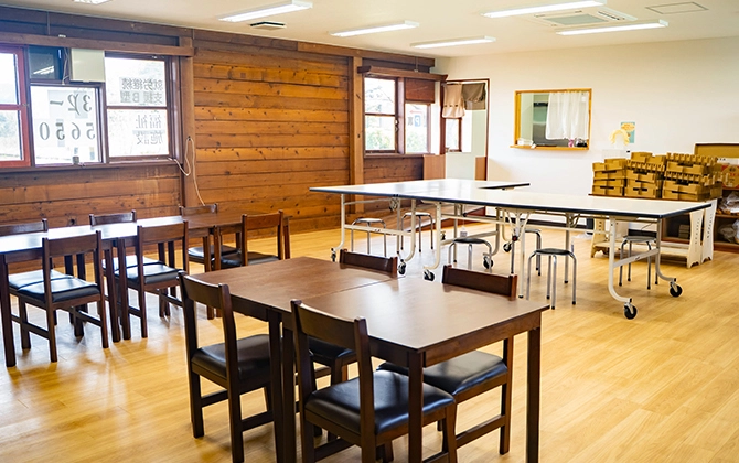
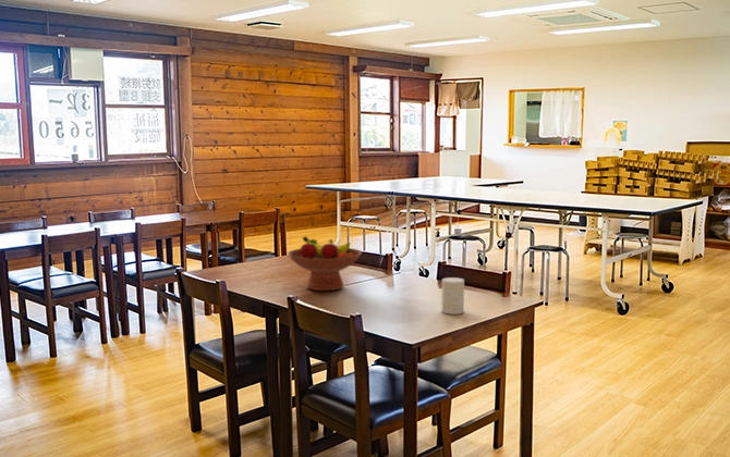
+ cup (452, 295)
+ fruit bowl (325, 262)
